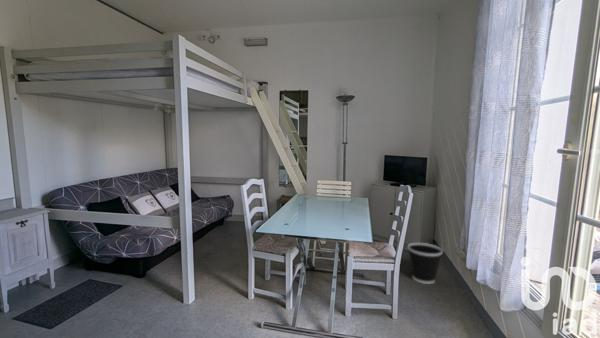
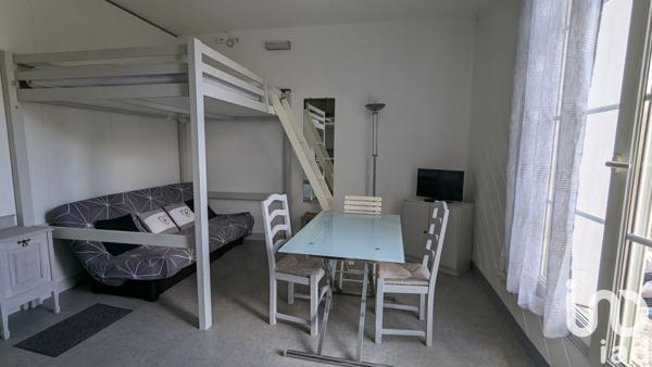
- wastebasket (424, 263)
